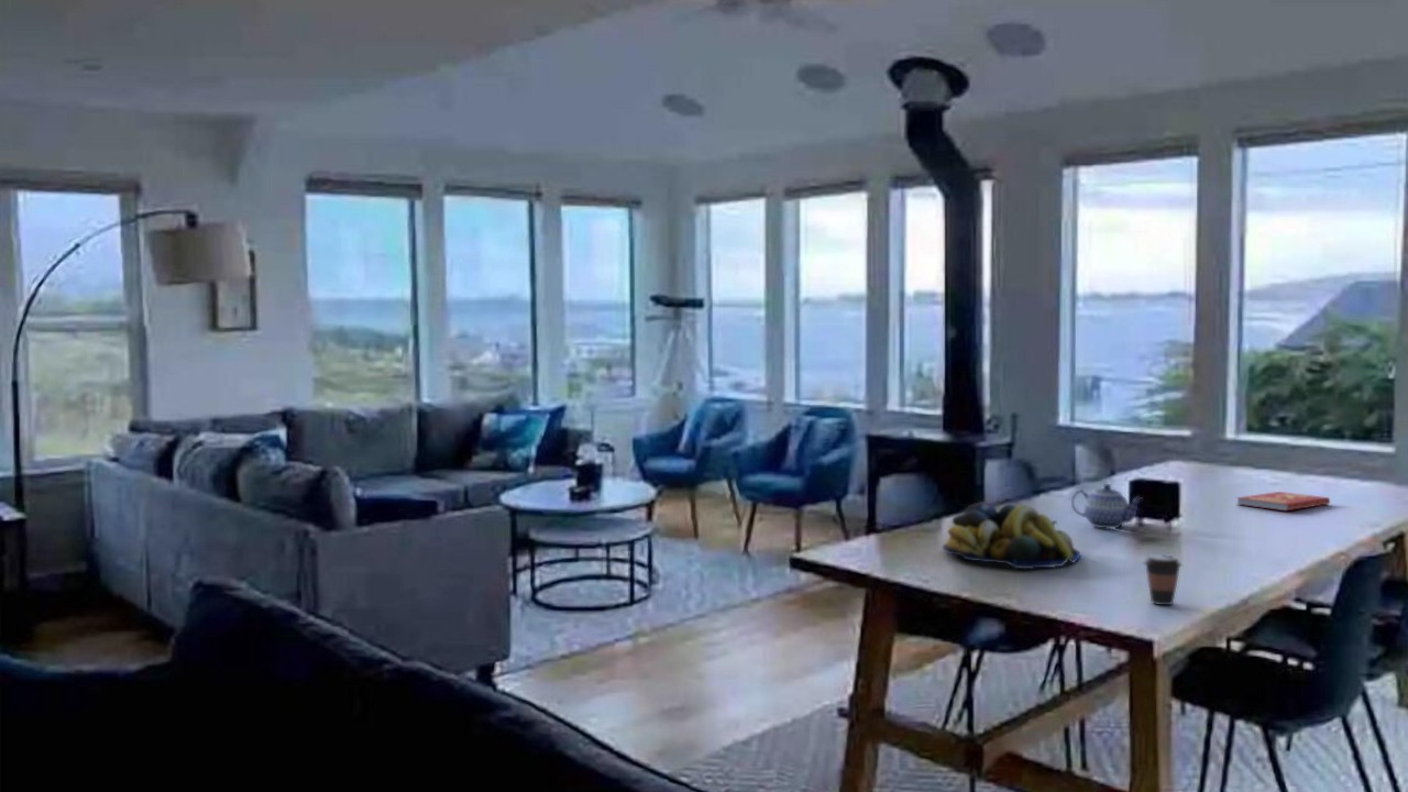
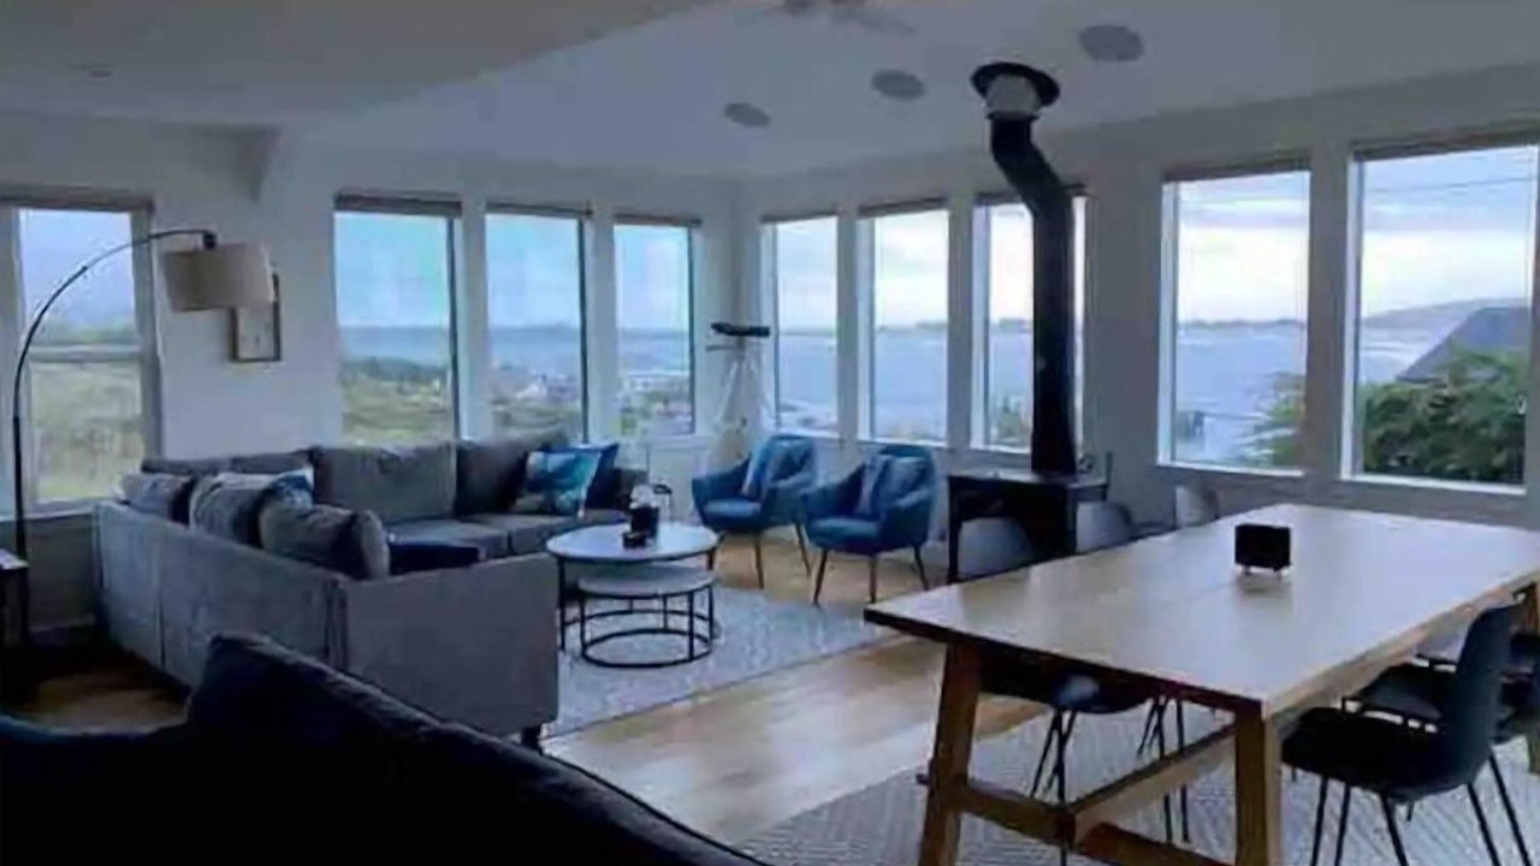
- teapot (1106, 505)
- coffee cup (1162, 580)
- fruit bowl (1011, 529)
- book (1283, 501)
